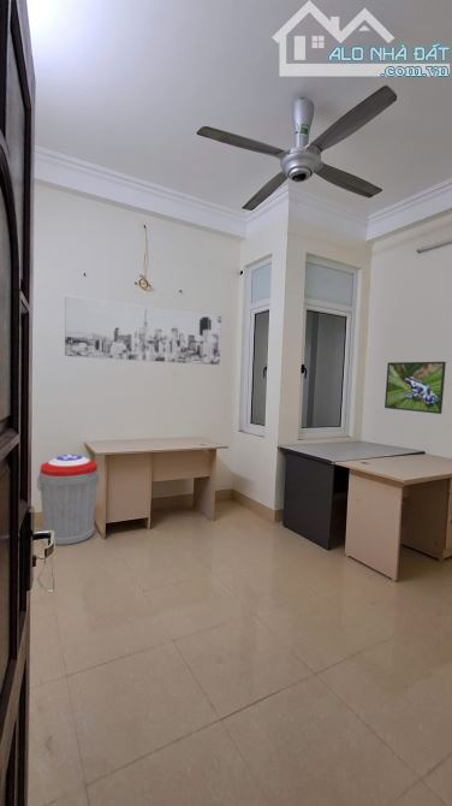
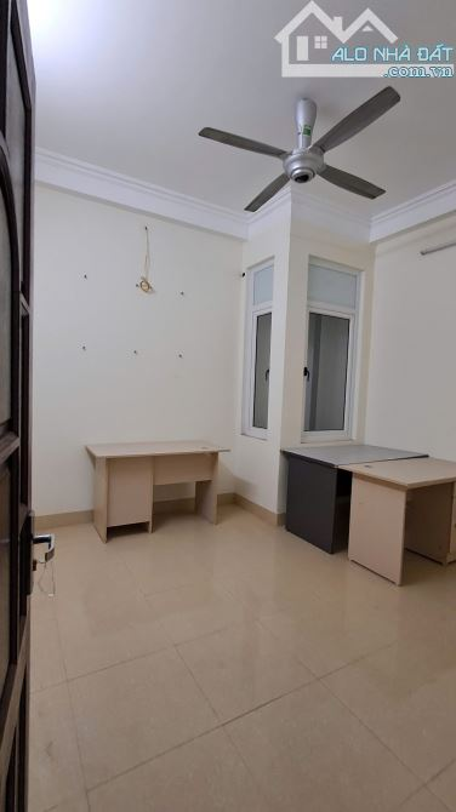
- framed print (412, 386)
- wall art (150, 334)
- trash can (69, 496)
